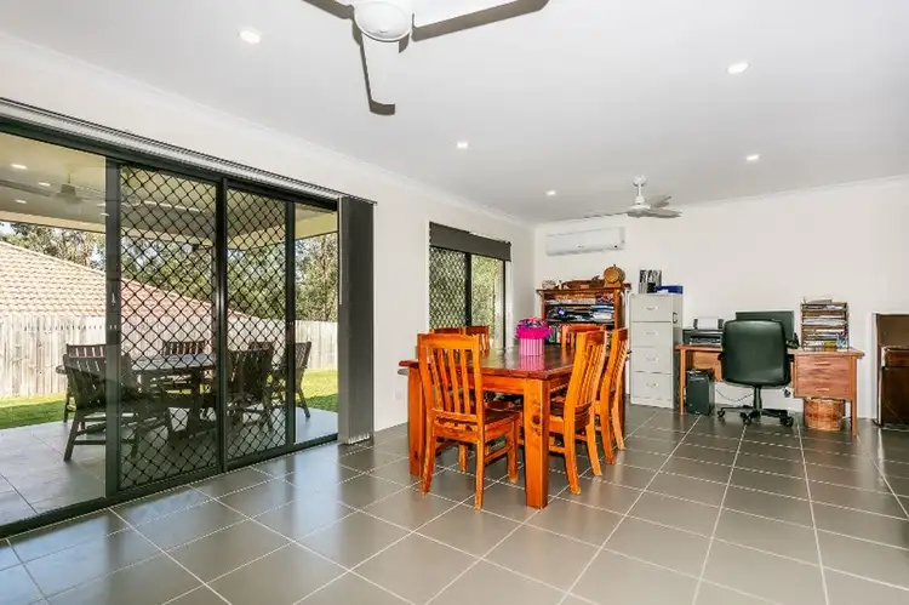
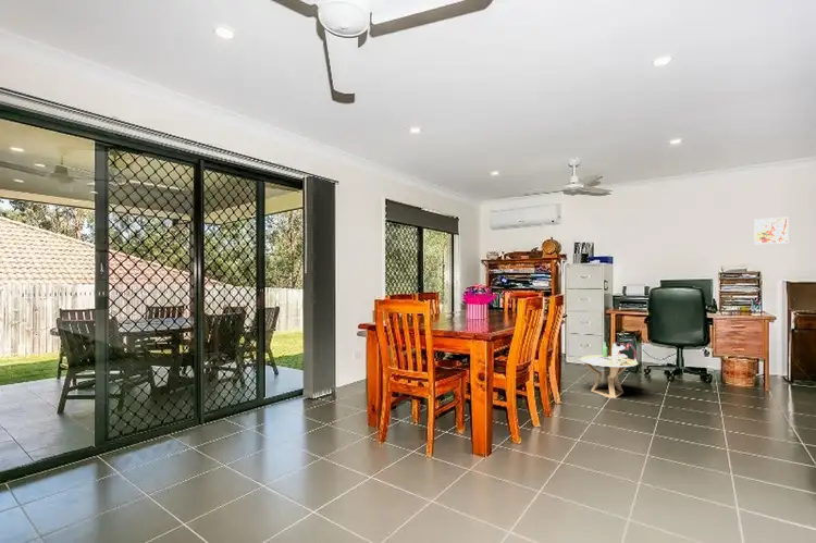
+ side table (611, 367)
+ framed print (770, 231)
